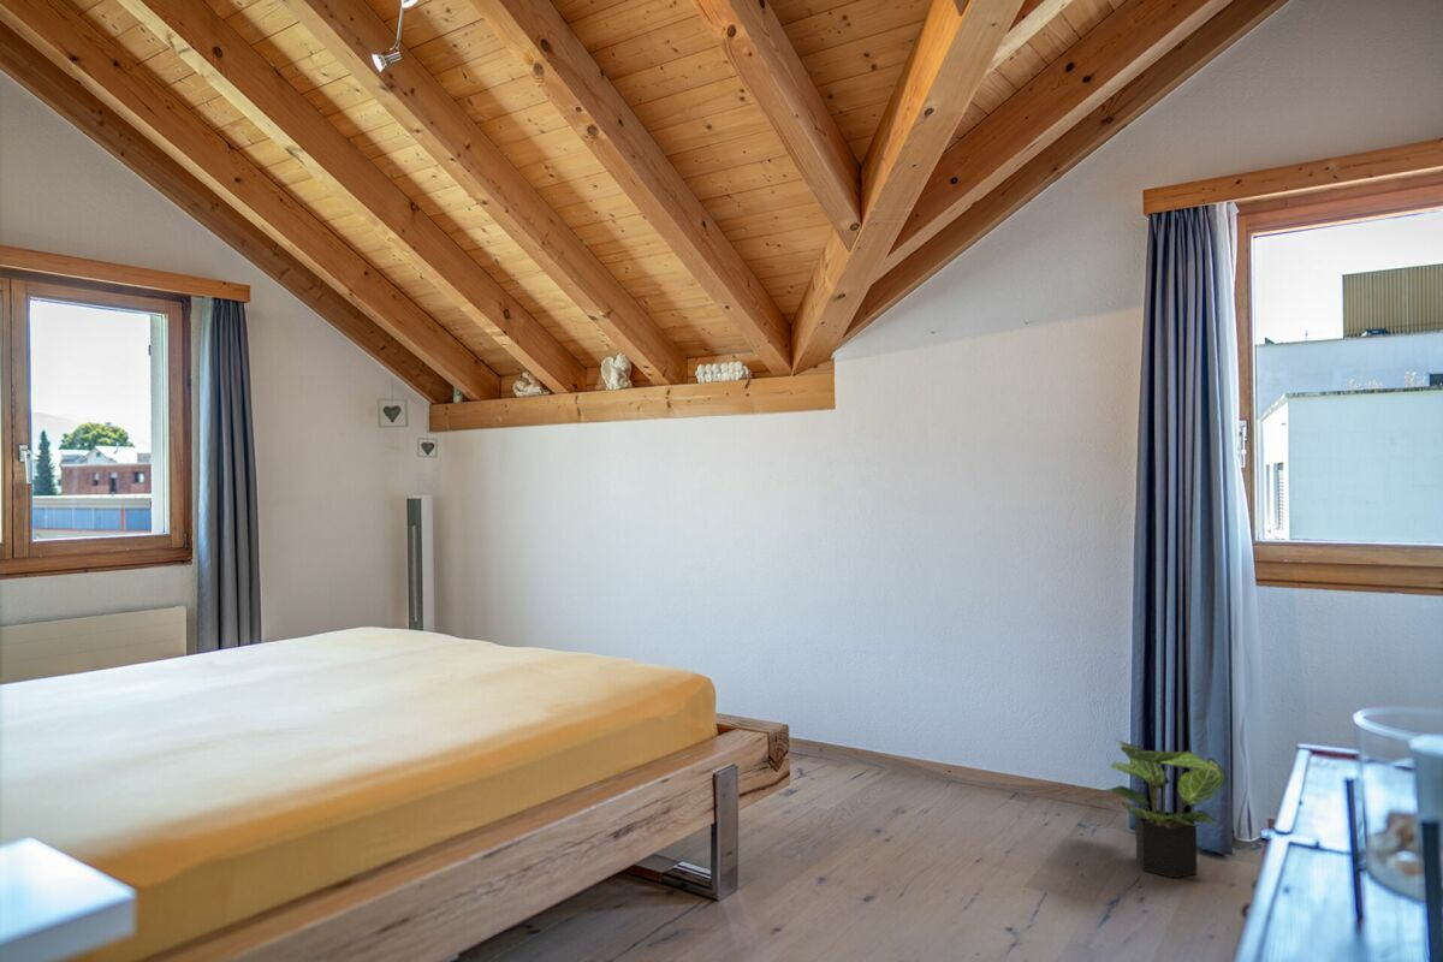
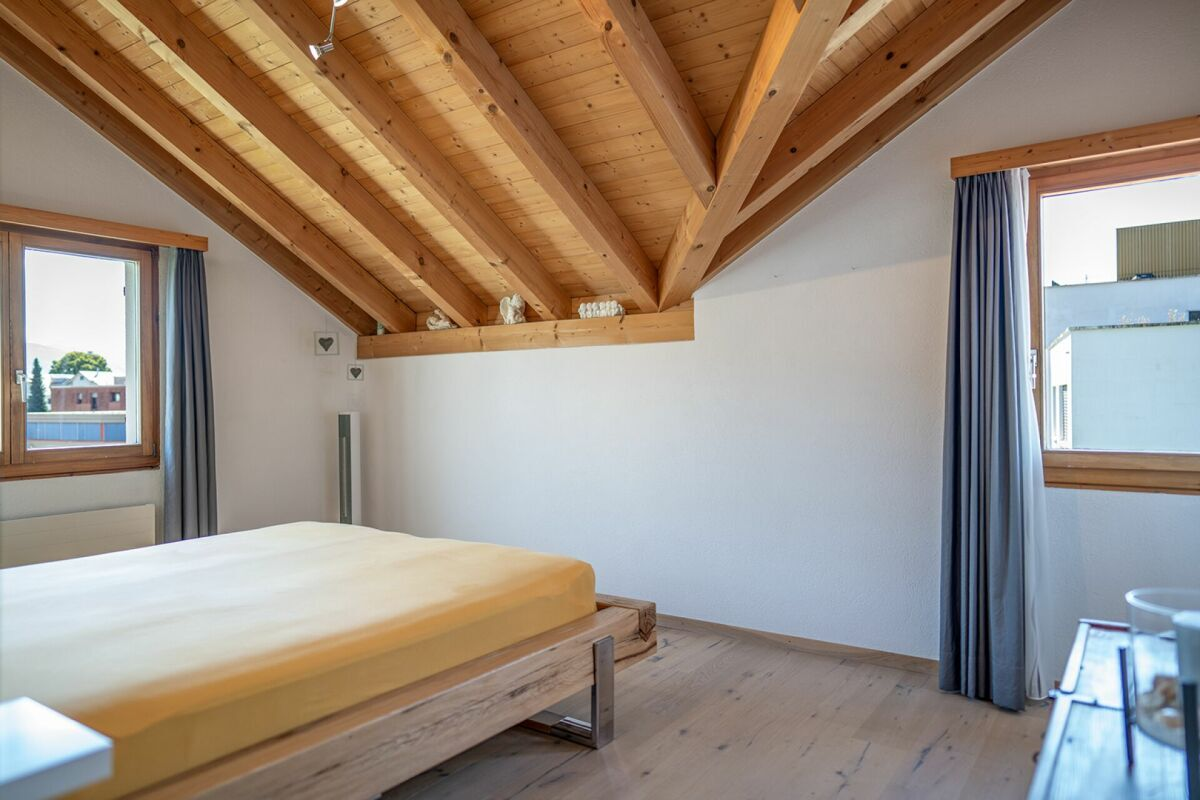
- potted plant (1154, 800)
